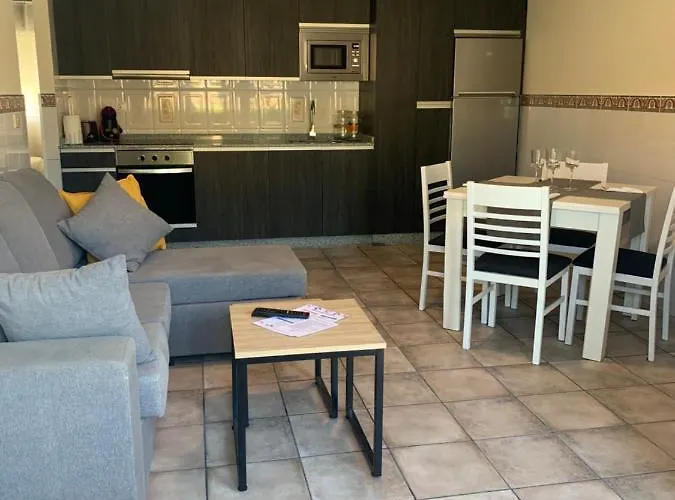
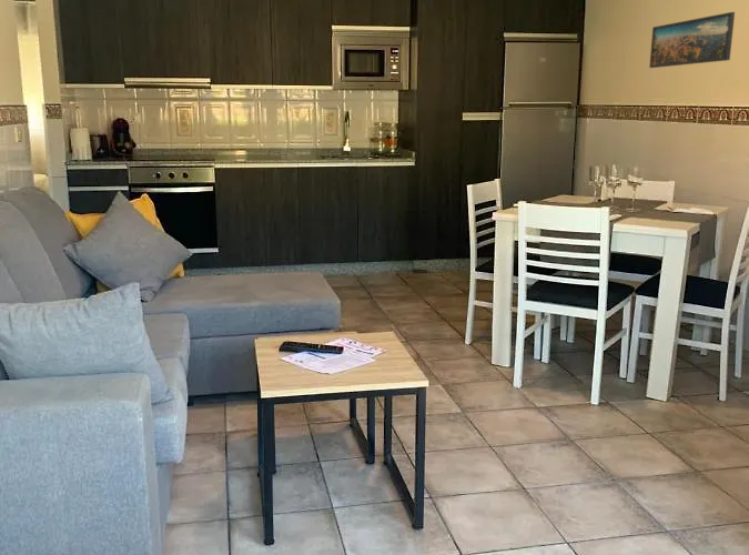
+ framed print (688, 42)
